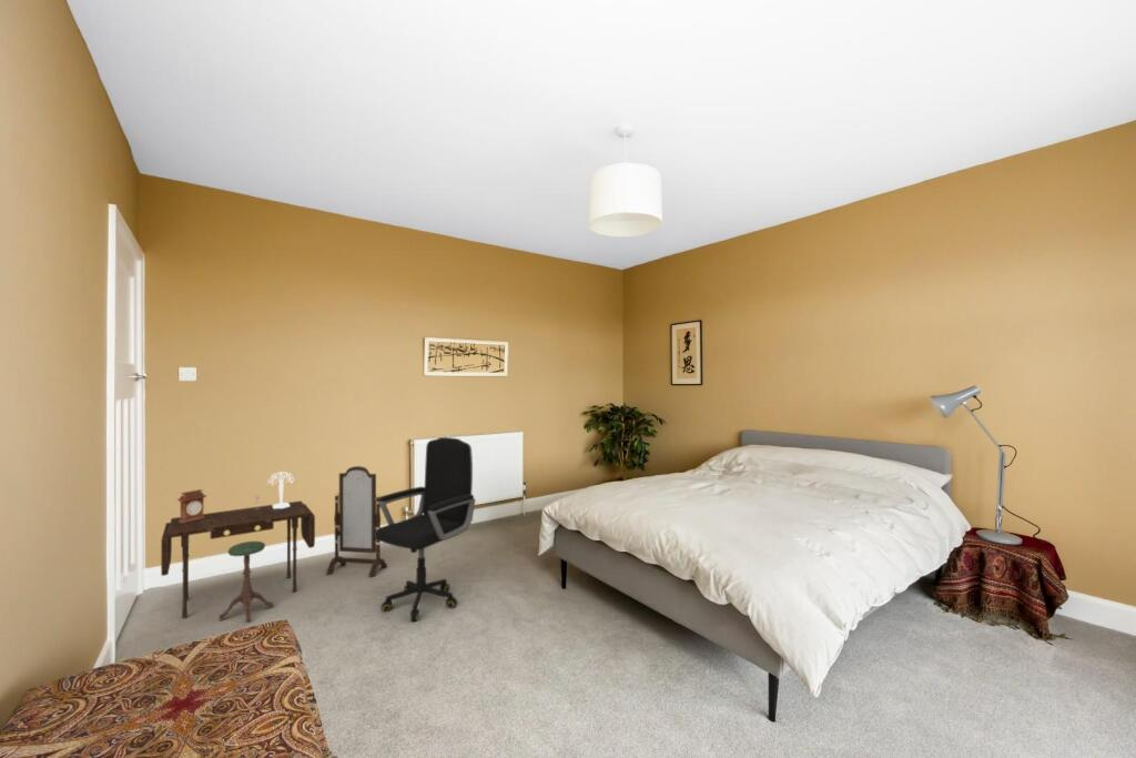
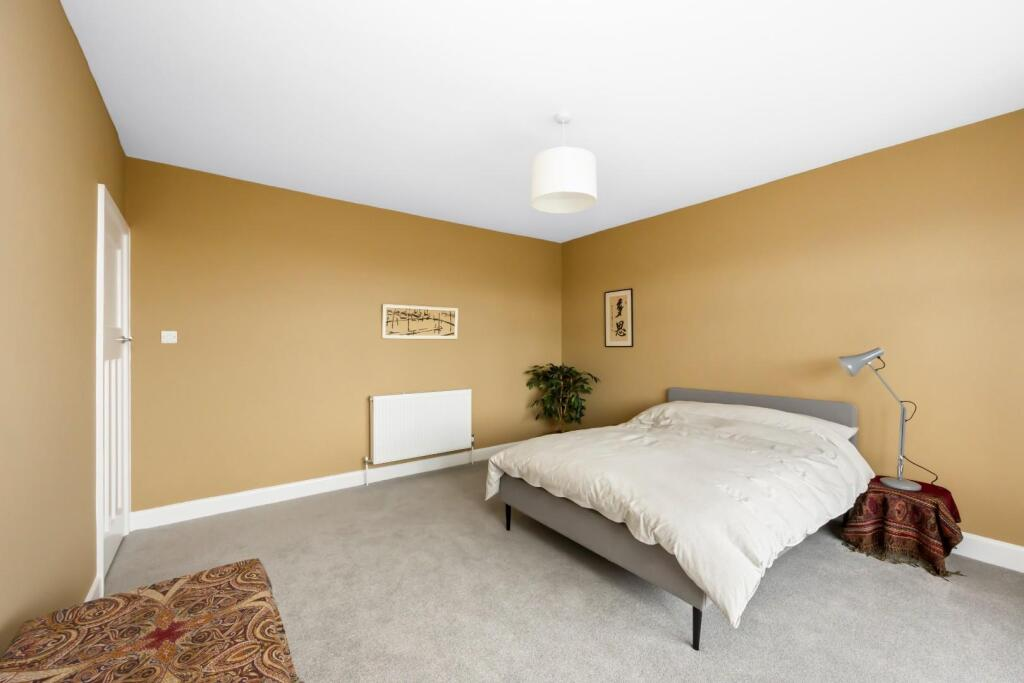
- office chair (426, 521)
- desk (288, 533)
